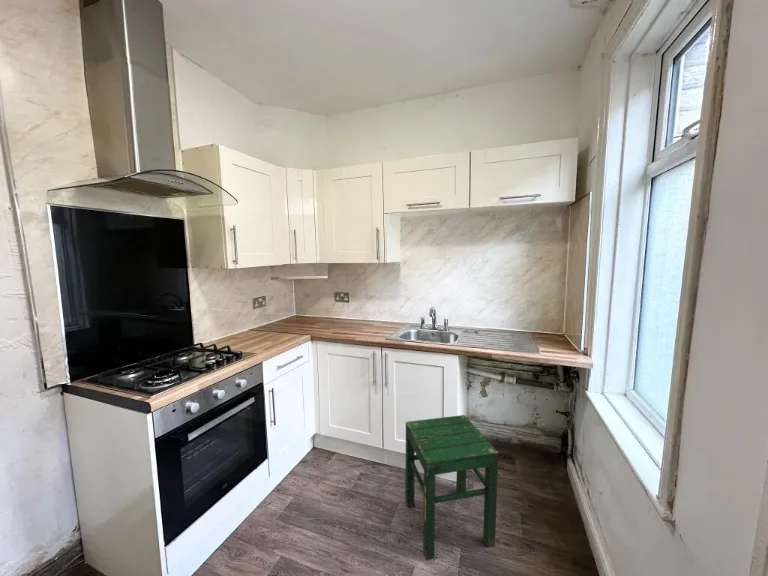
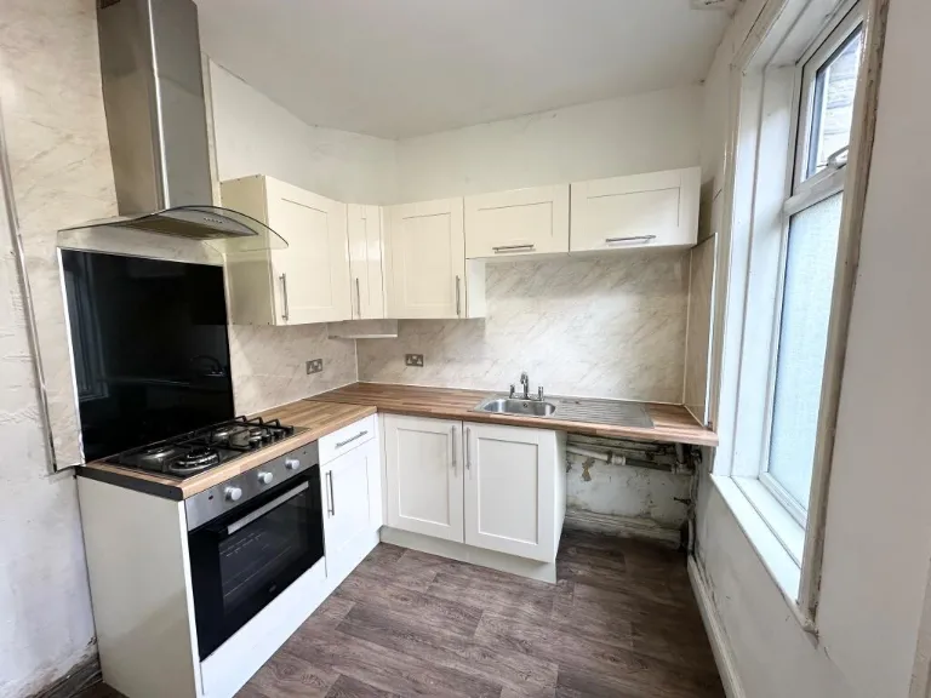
- stool (447, 472)
